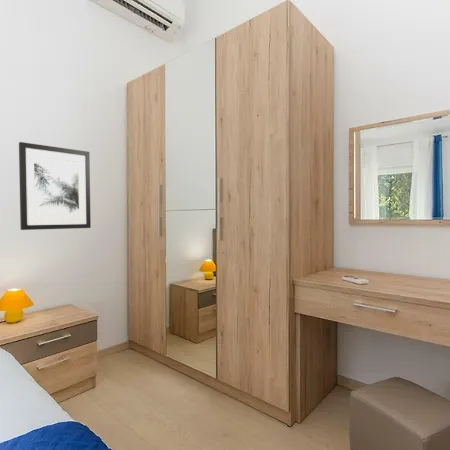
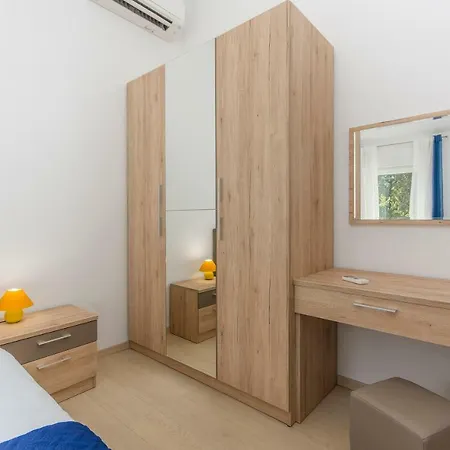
- wall art (57, 188)
